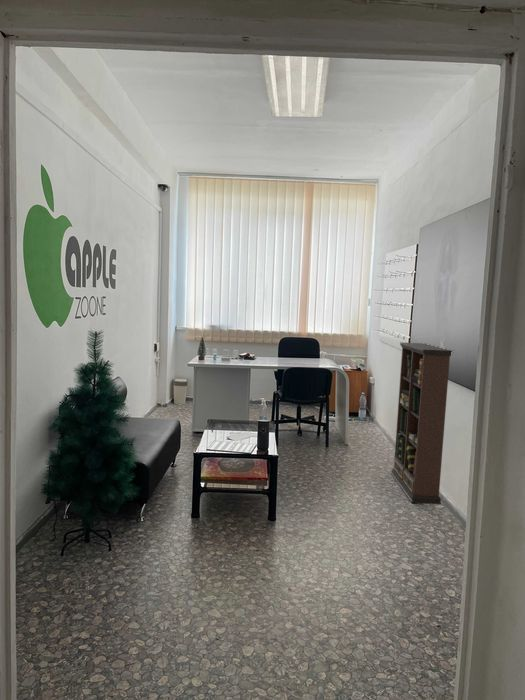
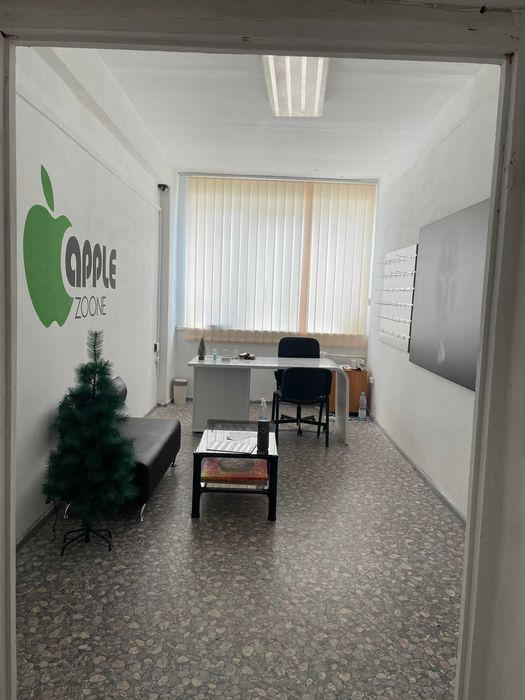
- bookcase (418, 417)
